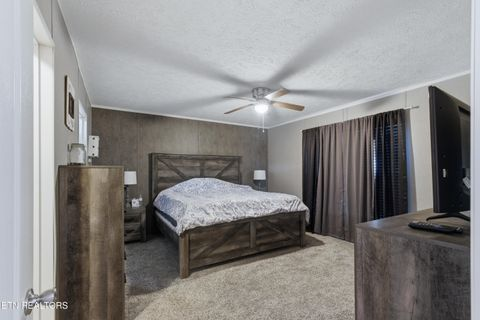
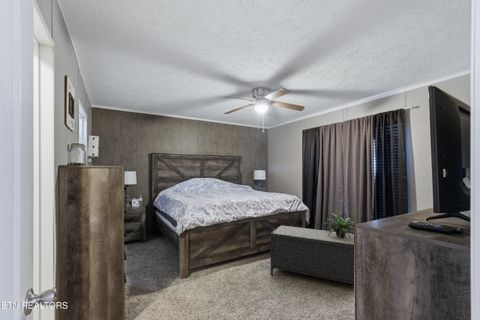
+ potted plant (339, 225)
+ bench (321, 256)
